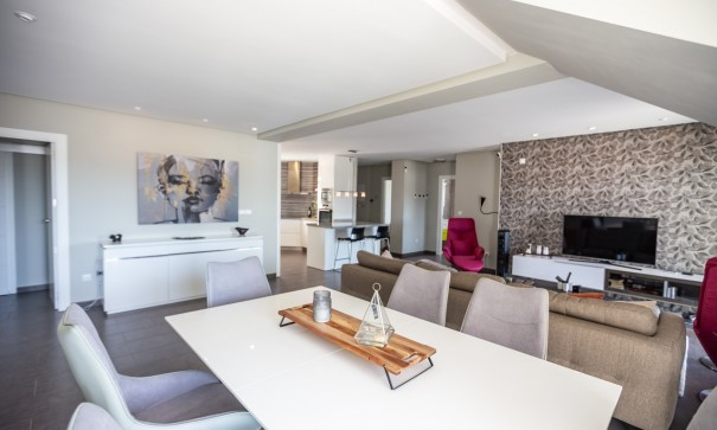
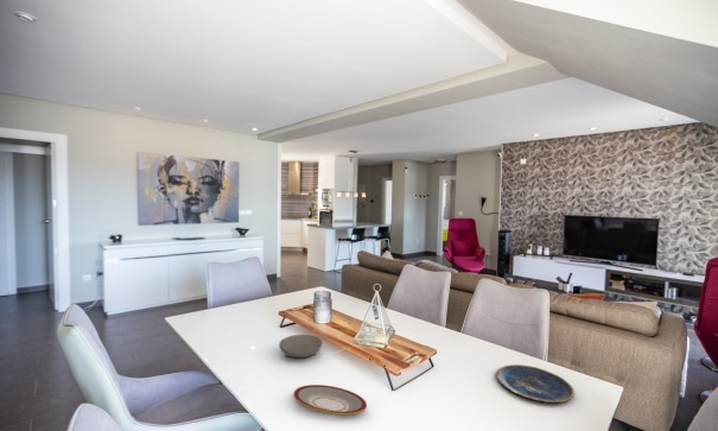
+ plate (533, 382)
+ plate (329, 401)
+ bowl (300, 347)
